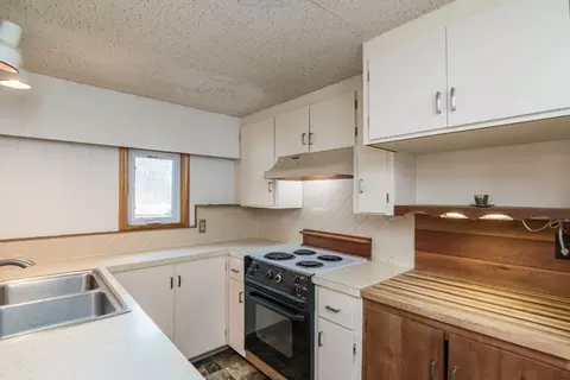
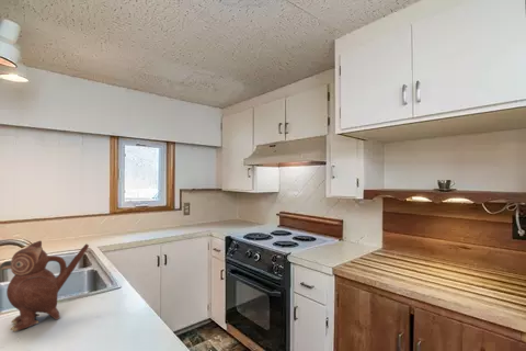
+ teapot (45, 279)
